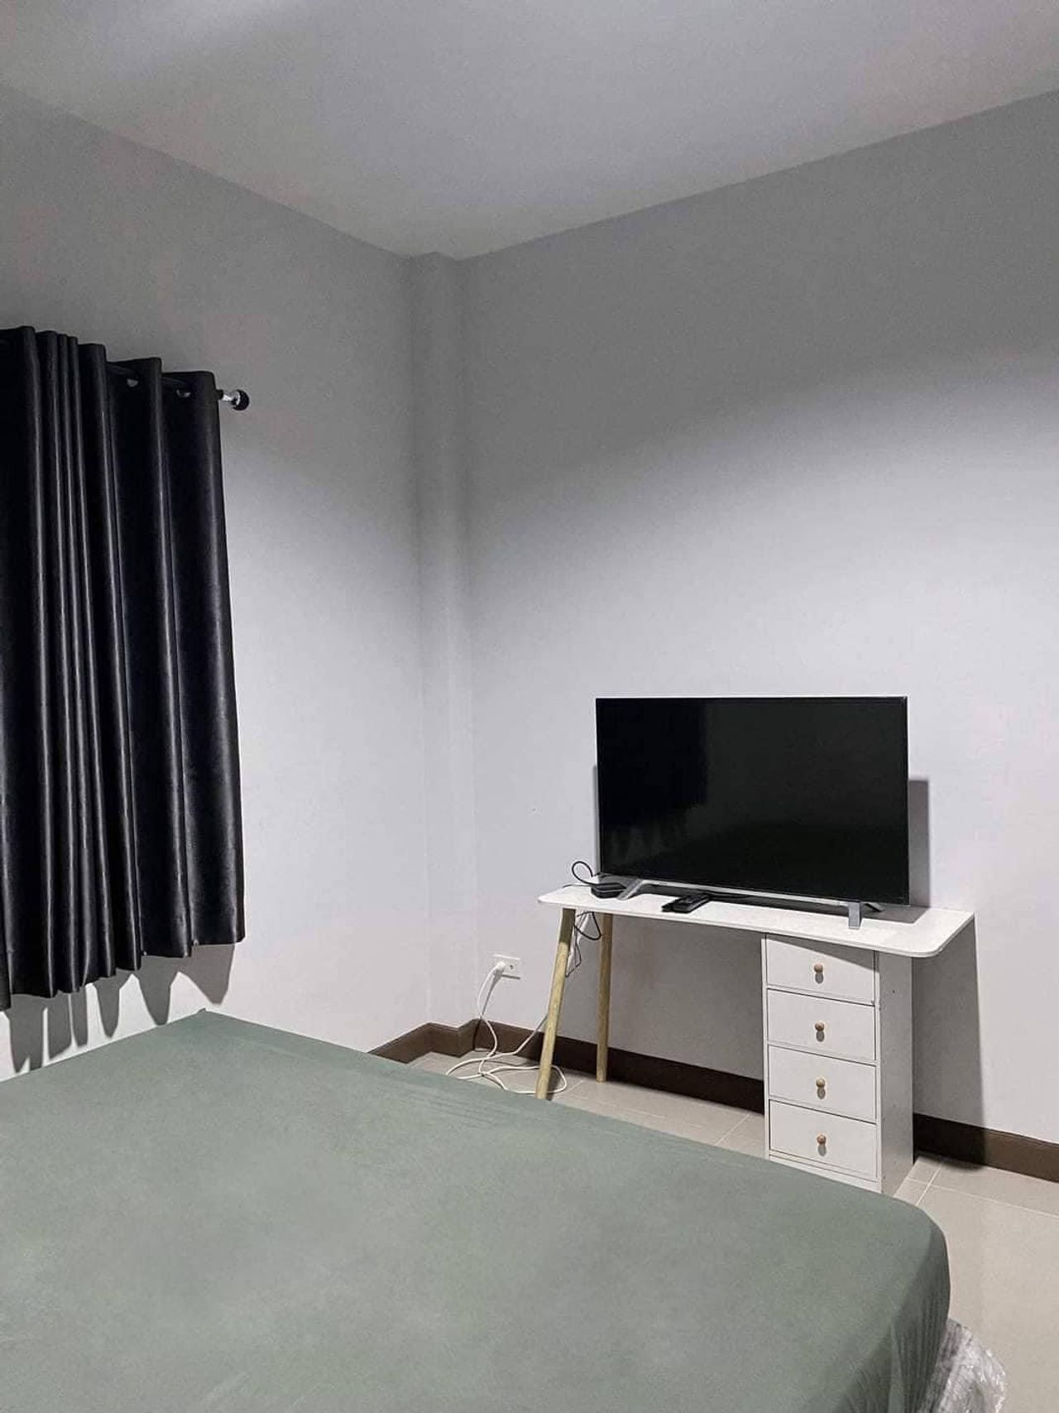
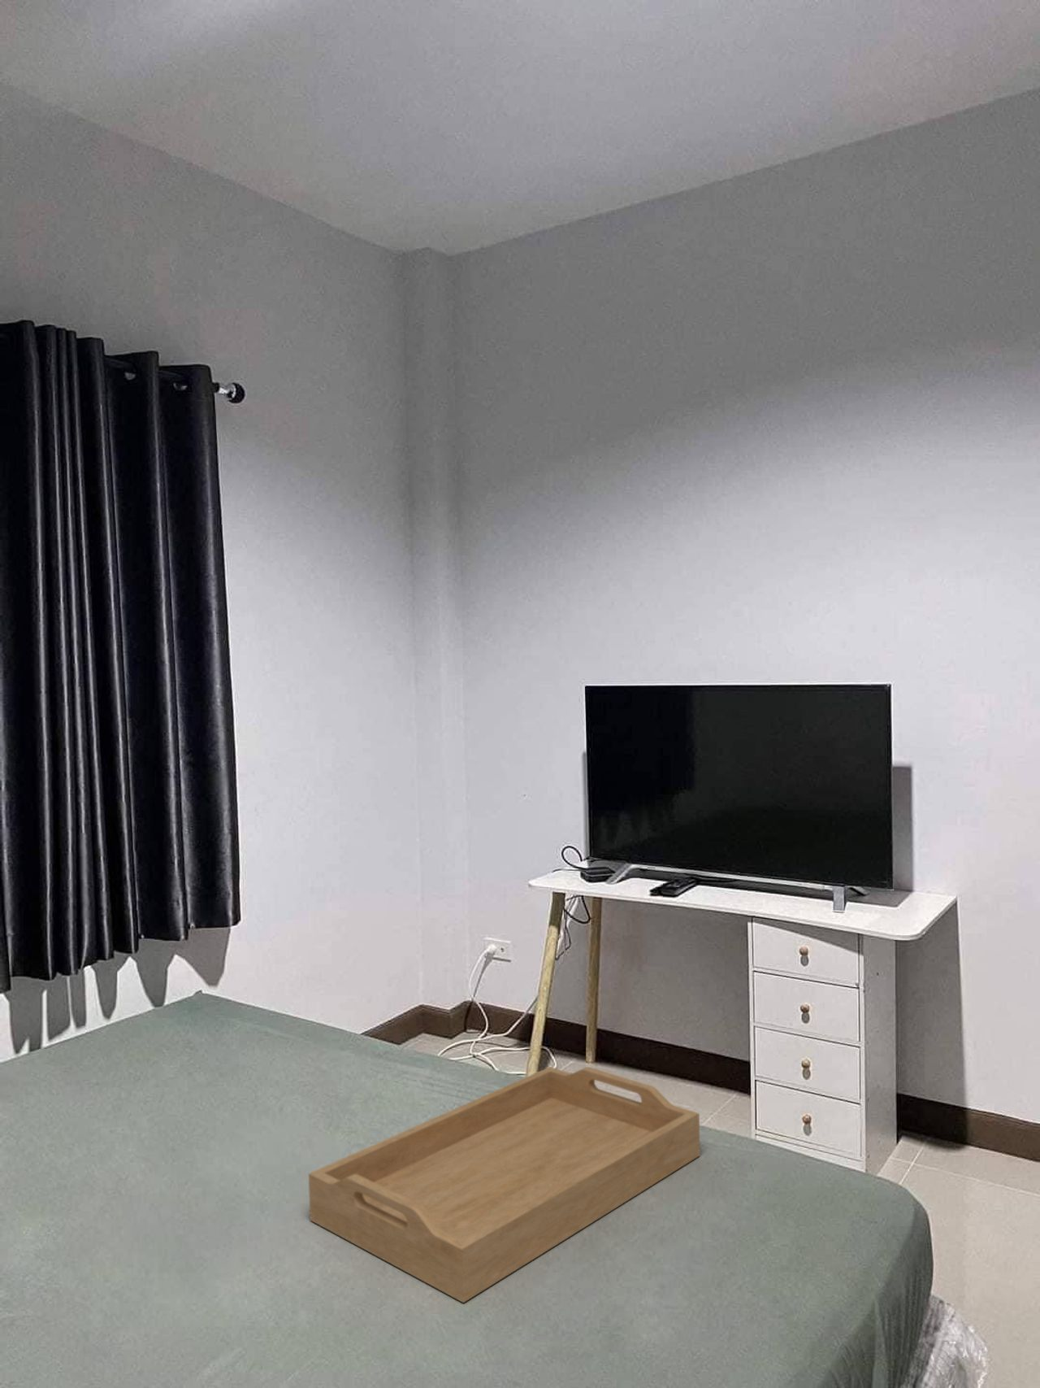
+ serving tray (513, 1157)
